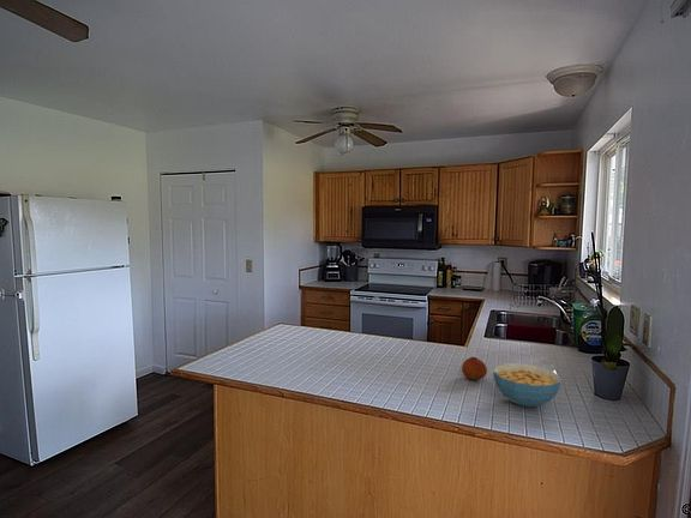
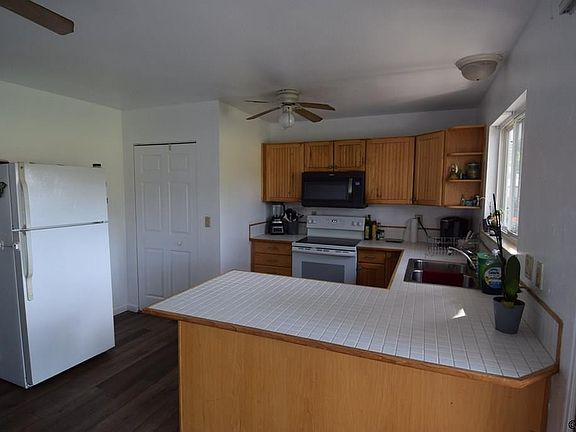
- fruit (474, 367)
- cereal bowl (525, 387)
